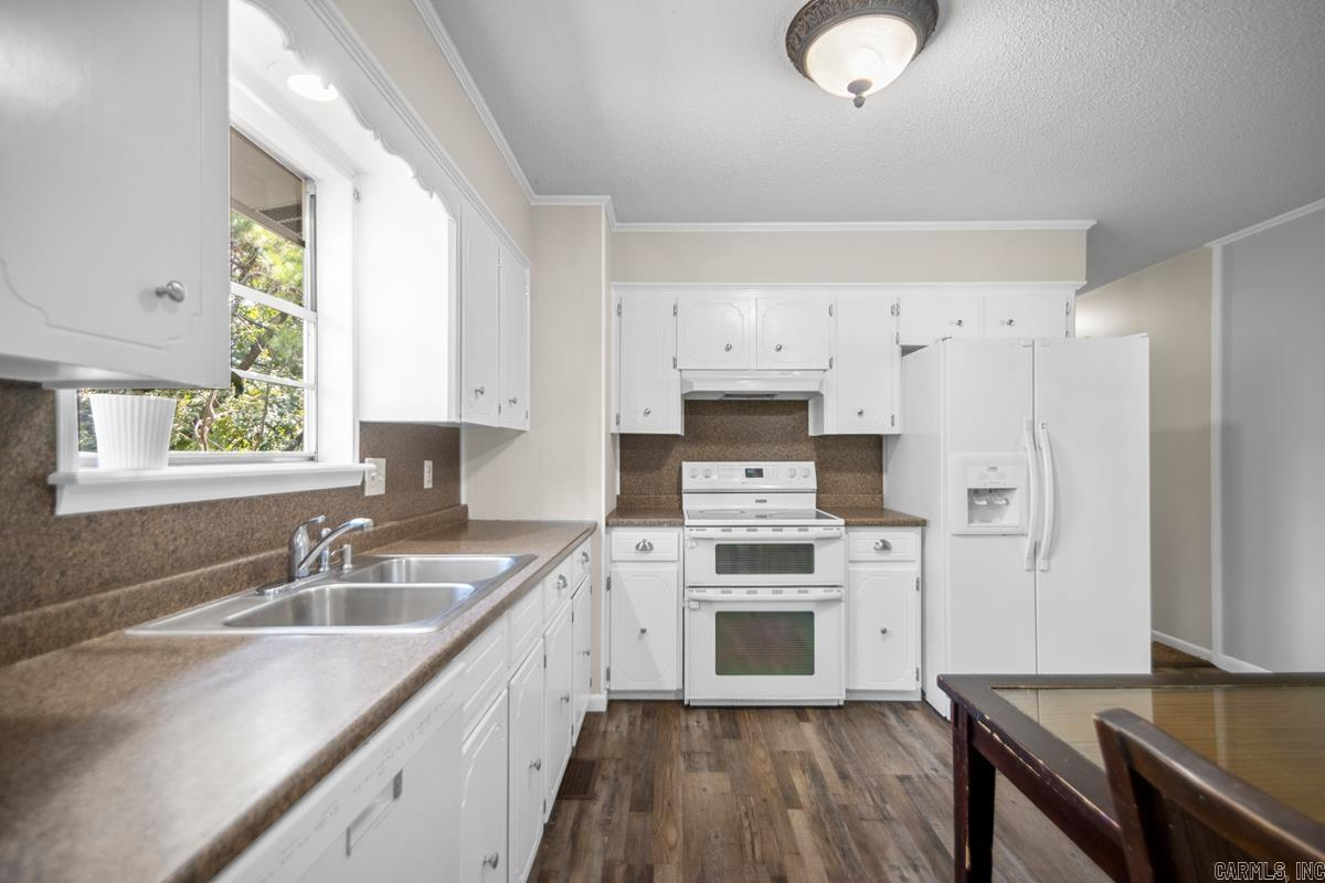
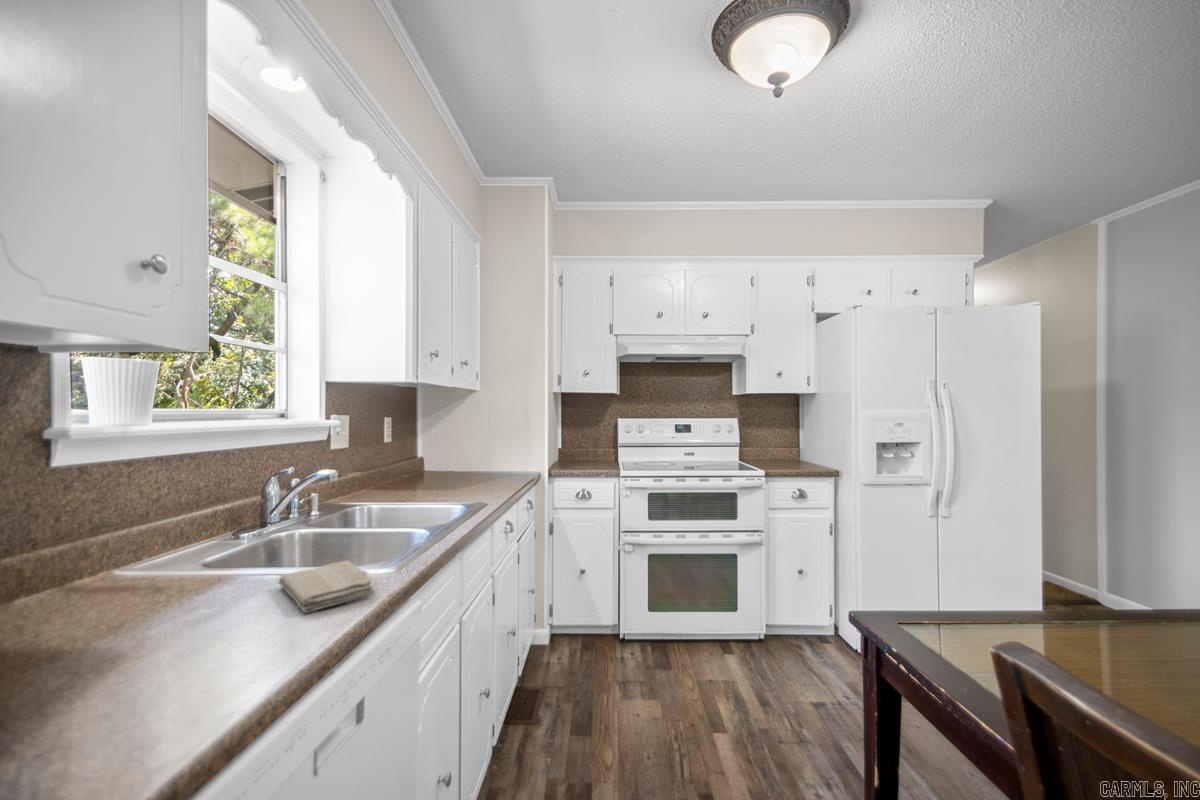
+ washcloth (326, 582)
